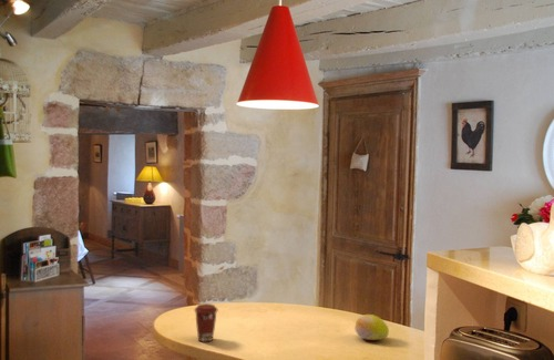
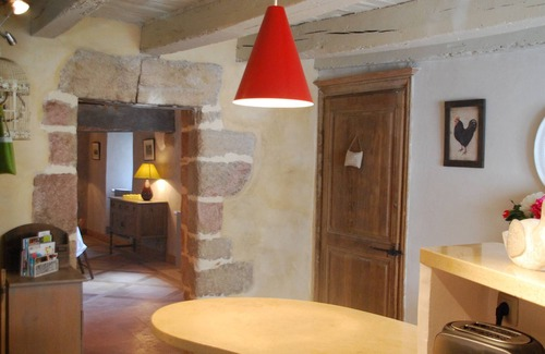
- coffee cup (205, 322)
- fruit (371, 327)
